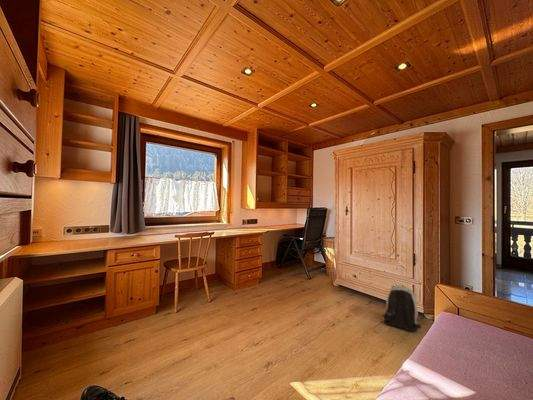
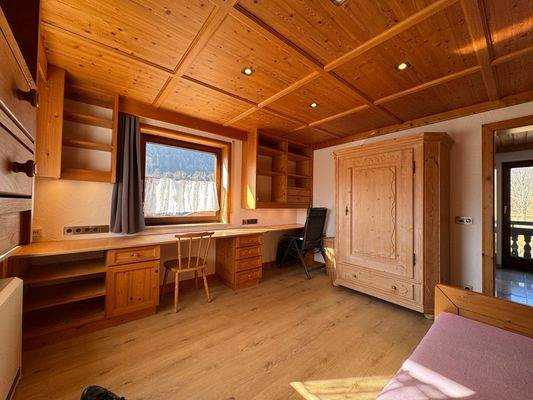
- backpack (400, 305)
